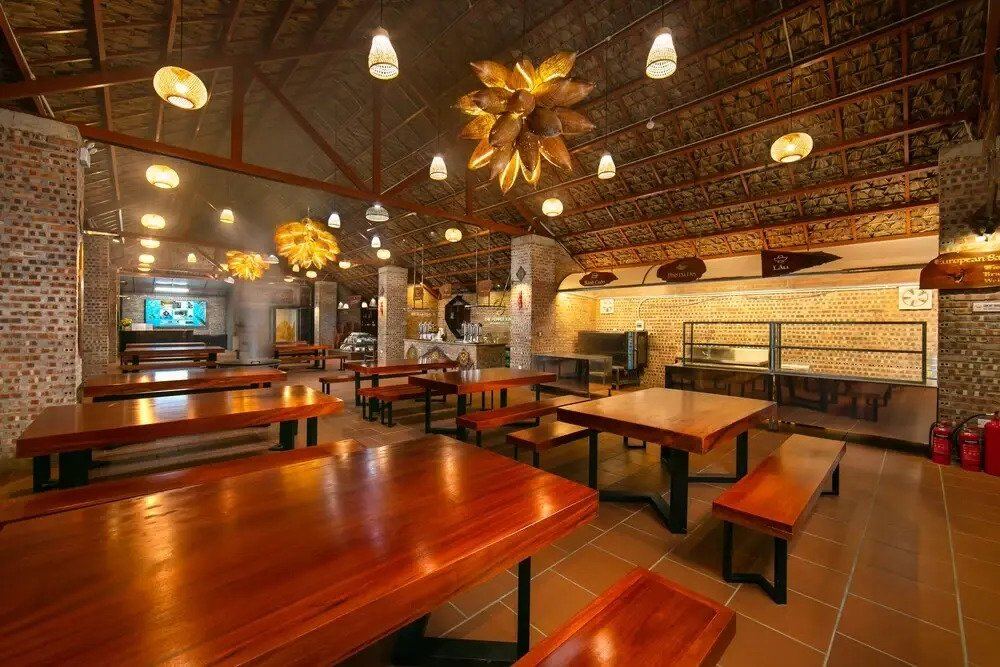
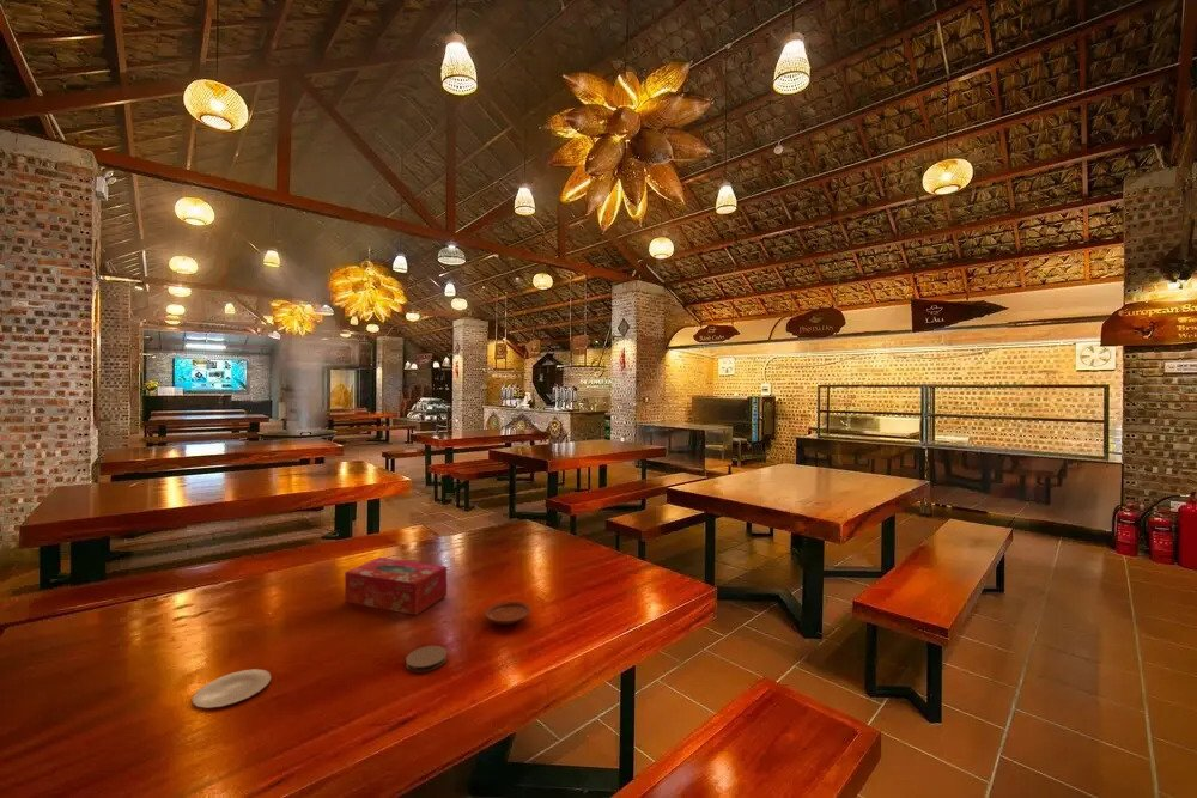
+ tissue box (396, 584)
+ coaster (426, 658)
+ plate (508, 615)
+ plate (243, 670)
